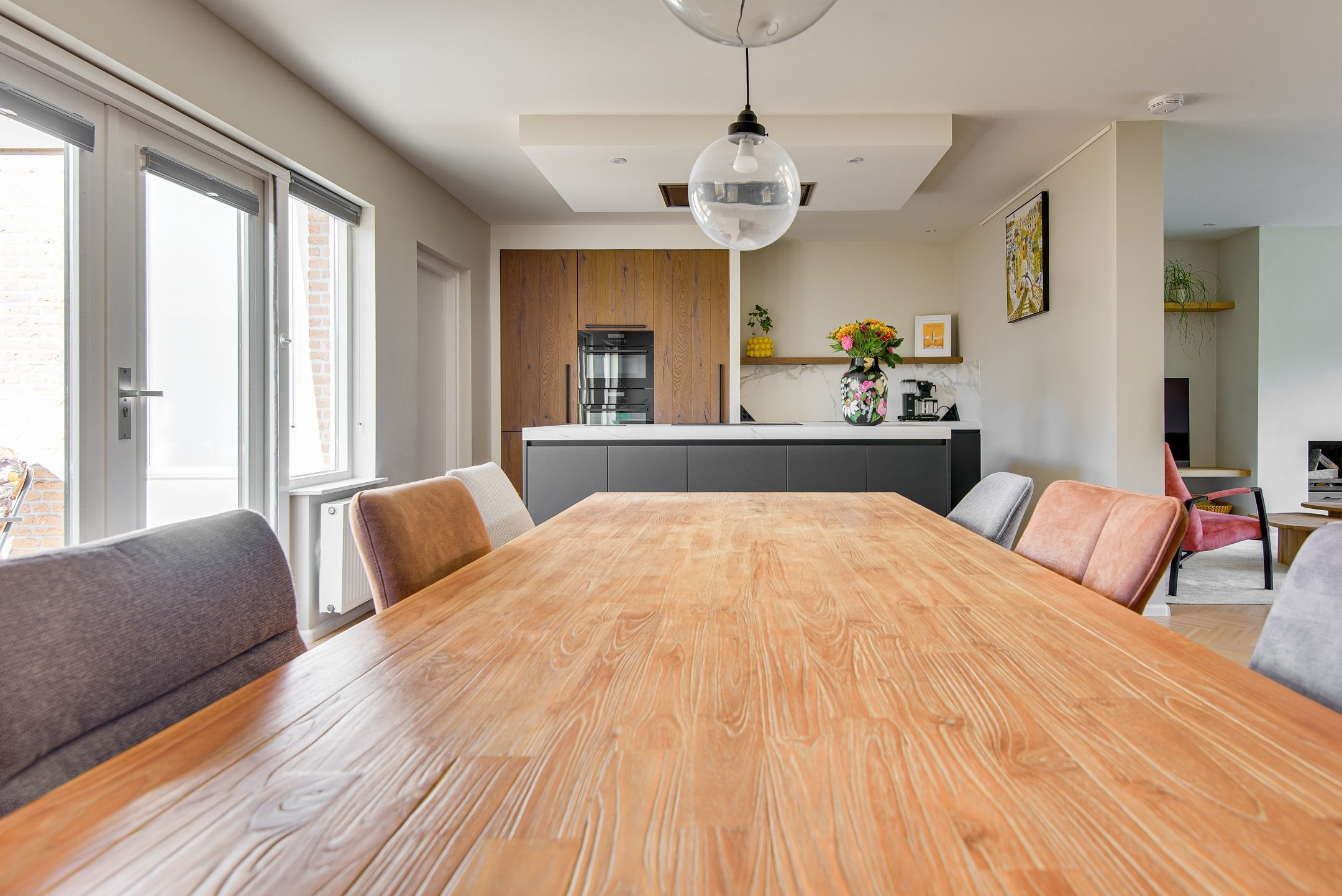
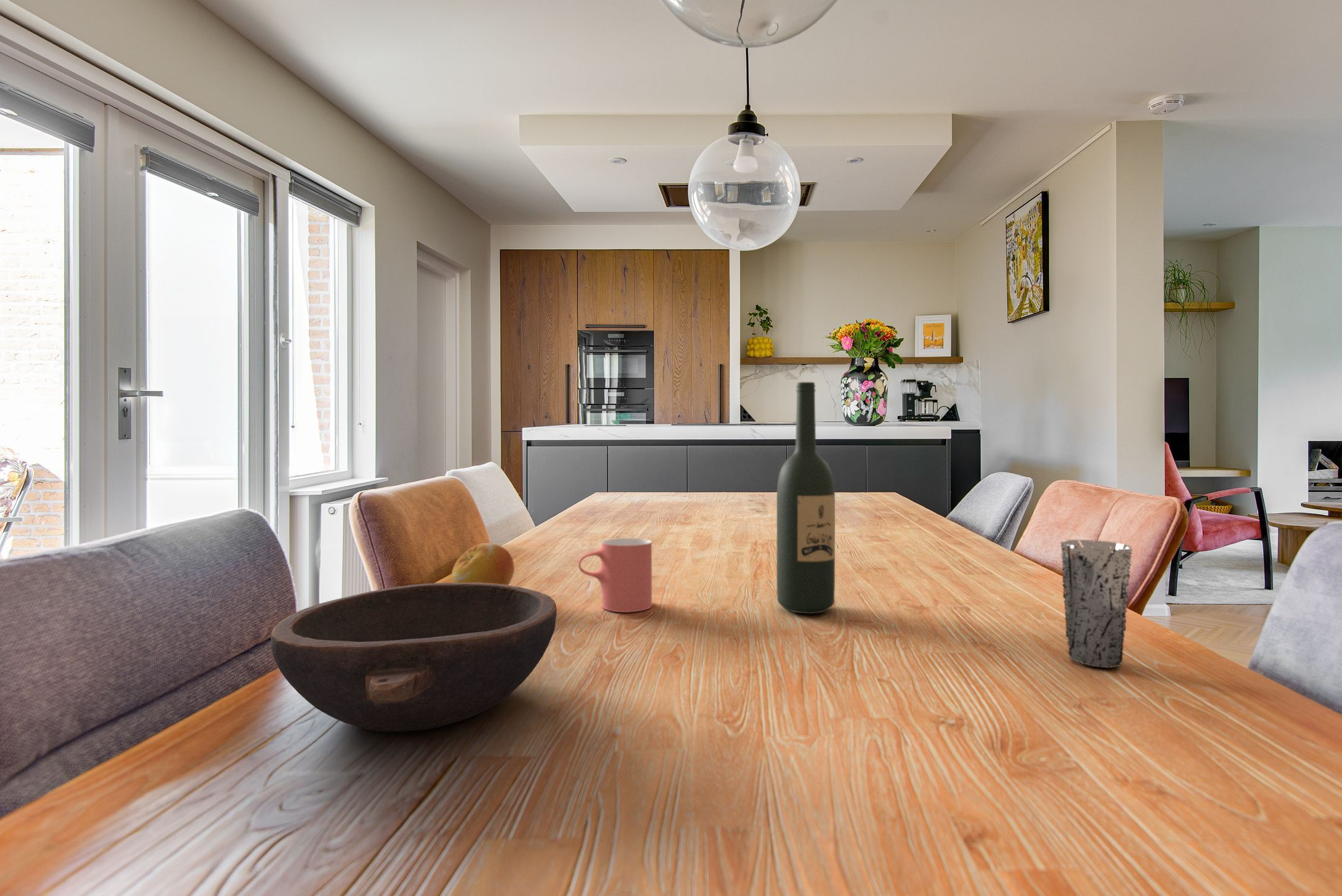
+ cup (615, 574)
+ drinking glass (1095, 602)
+ fruit (483, 572)
+ bowl (424, 654)
+ wine bottle (805, 496)
